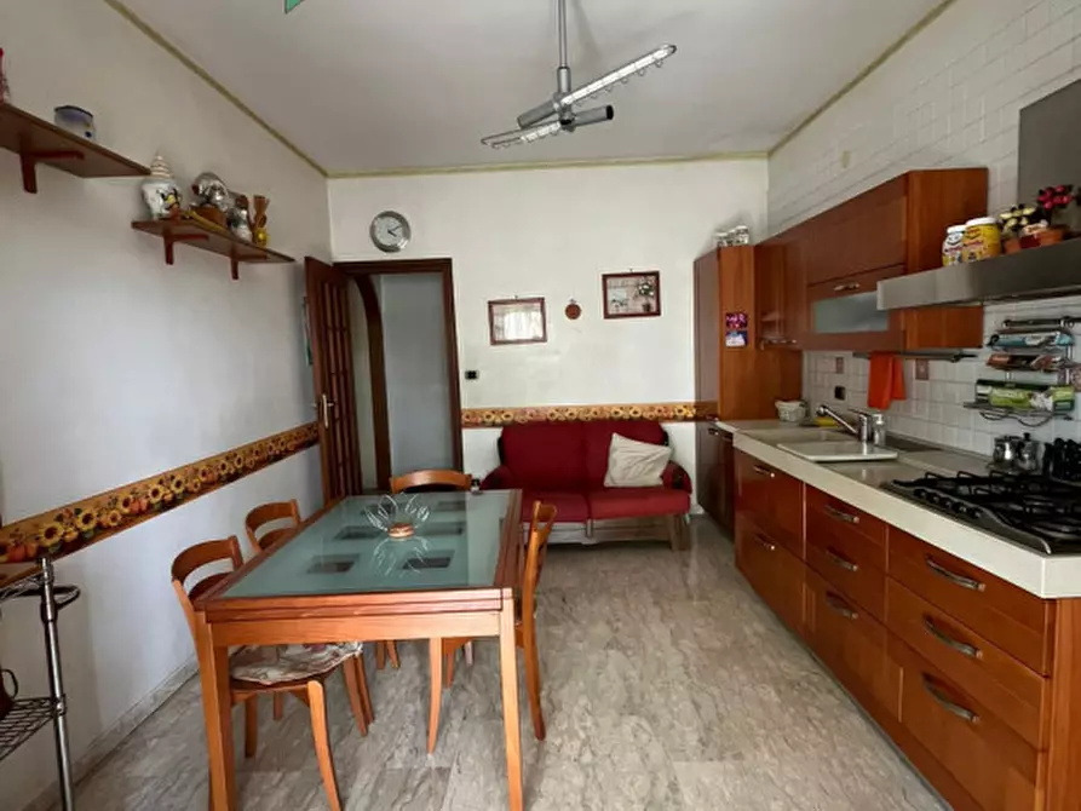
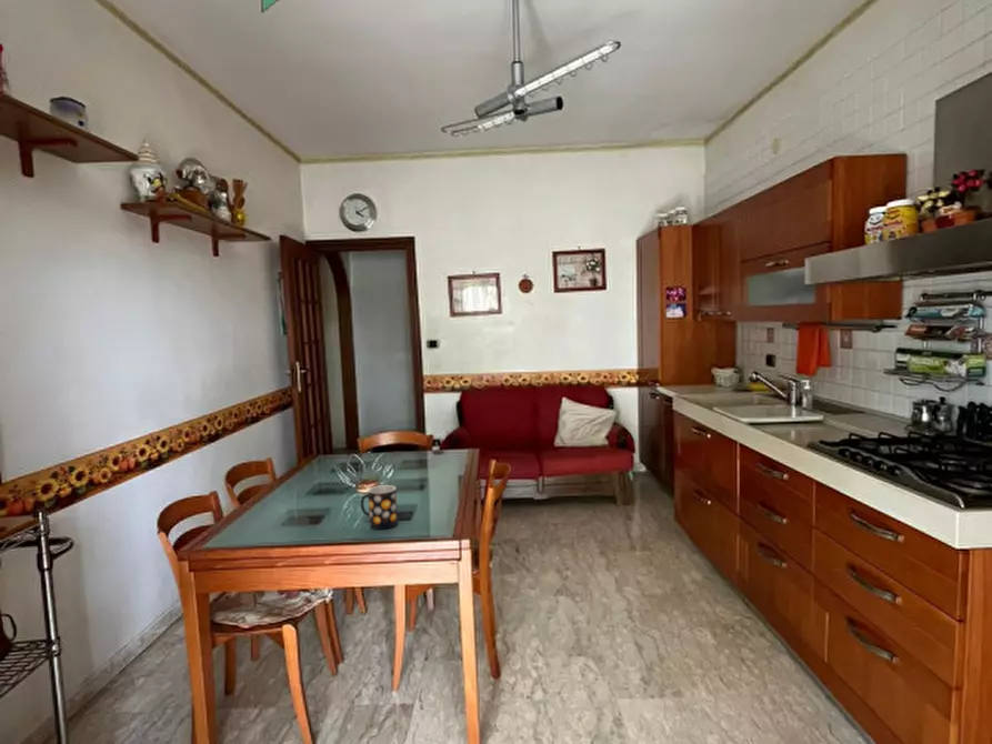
+ mug (378, 506)
